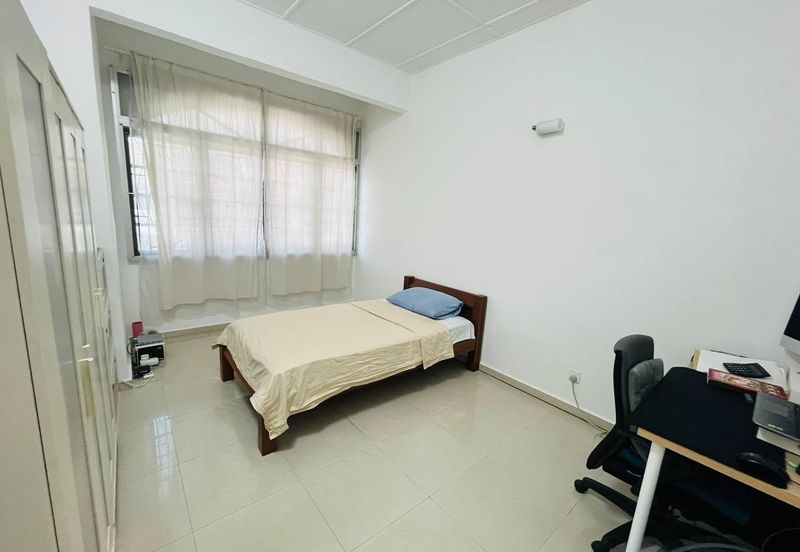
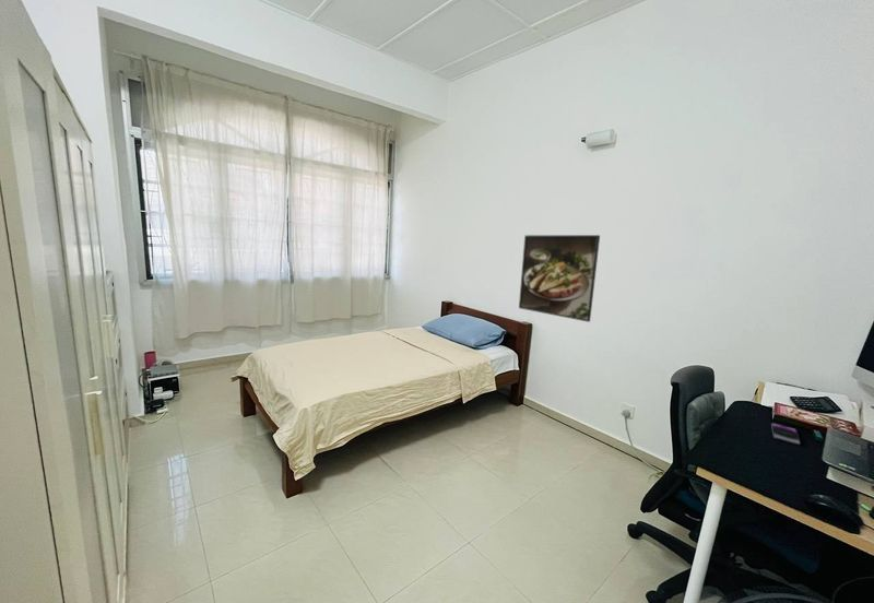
+ smartphone (784, 433)
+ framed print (555, 275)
